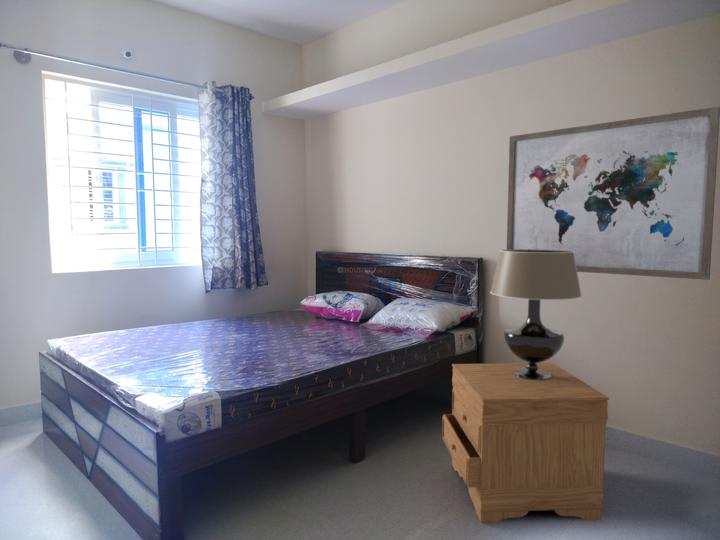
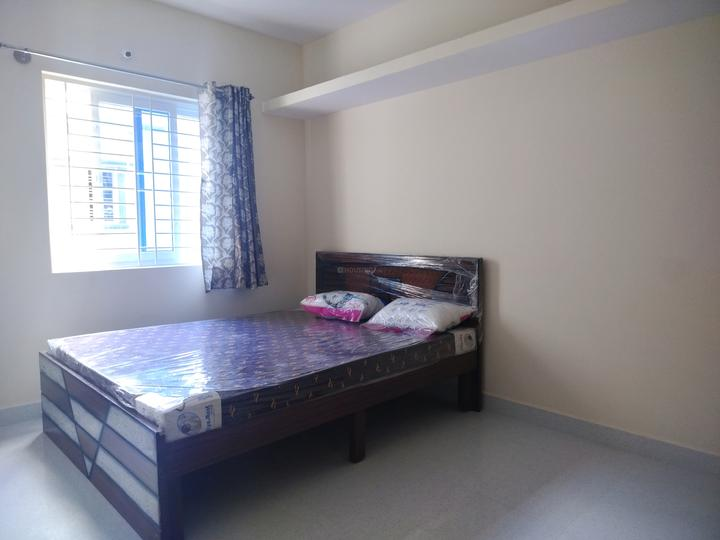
- table lamp (534, 313)
- wall art (597, 199)
- nightstand (514, 434)
